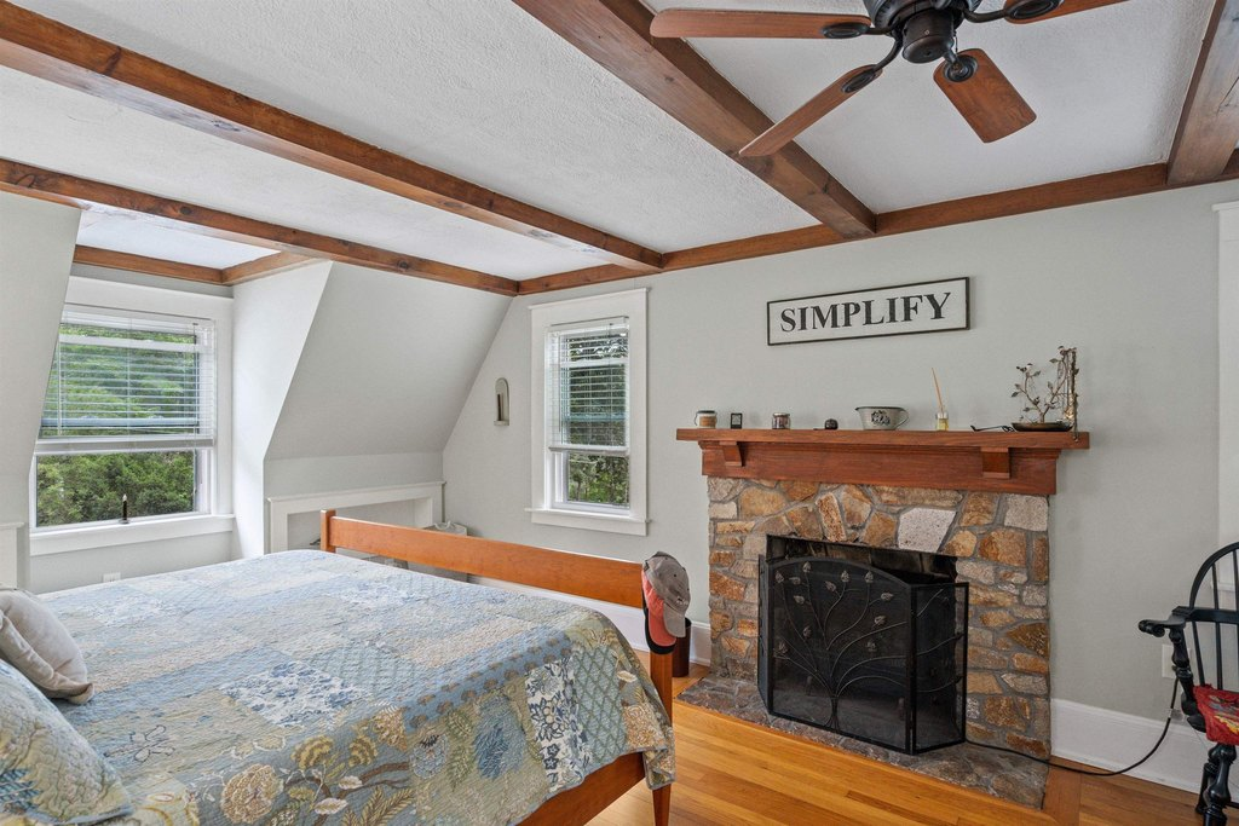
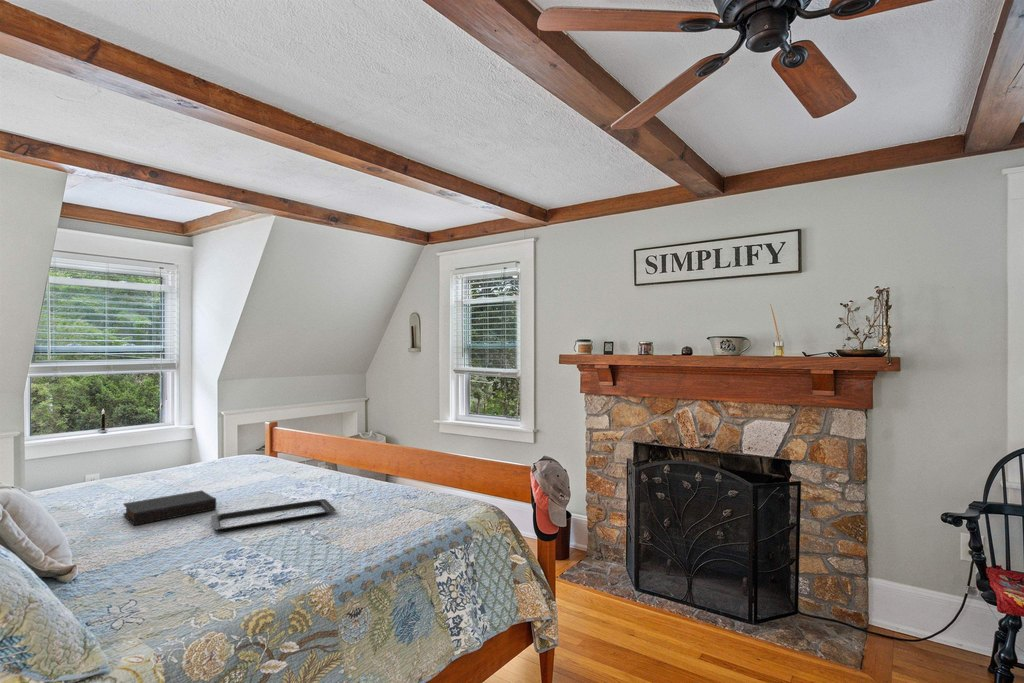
+ serving tray (275, 519)
+ book (170, 506)
